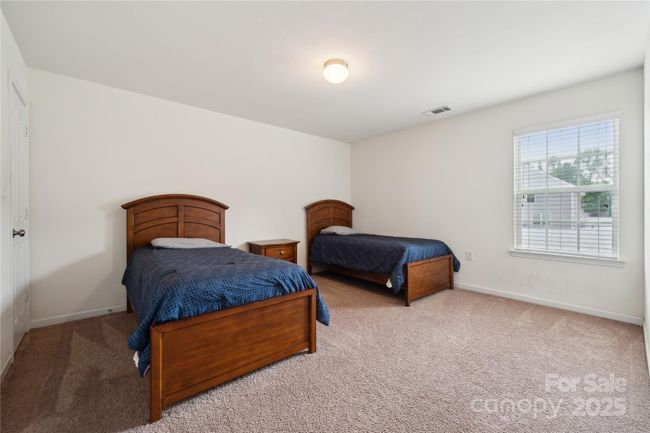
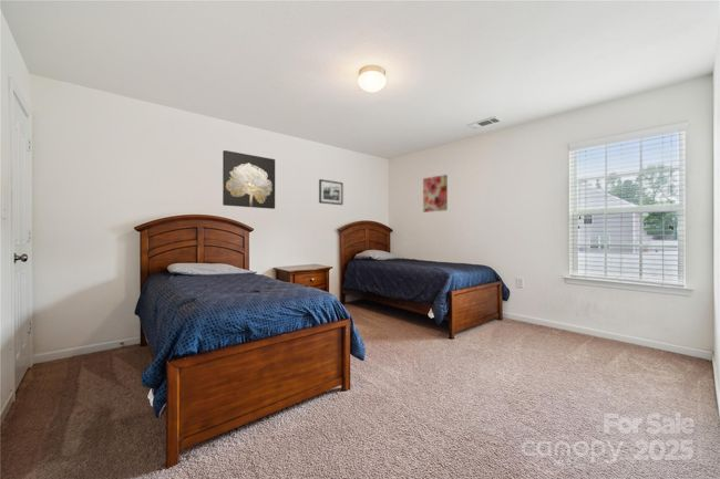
+ picture frame (331, 192)
+ wall art (434, 194)
+ wall art (249, 180)
